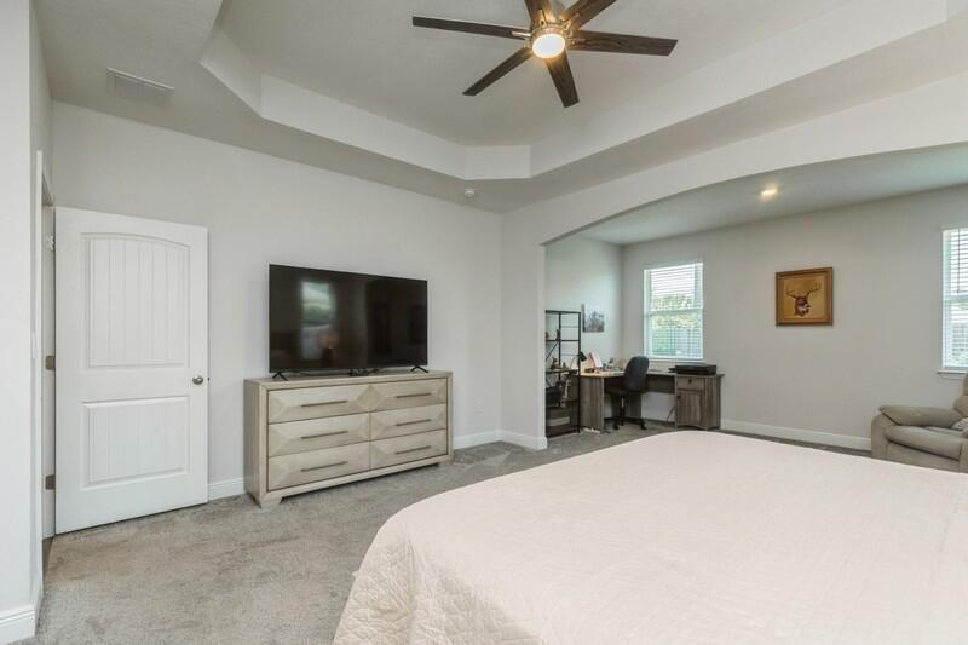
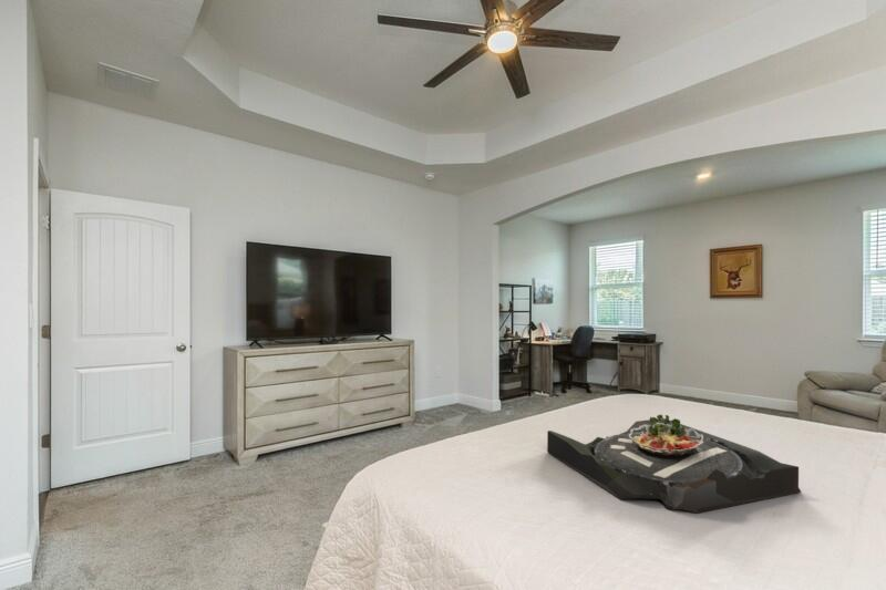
+ serving tray (660, 443)
